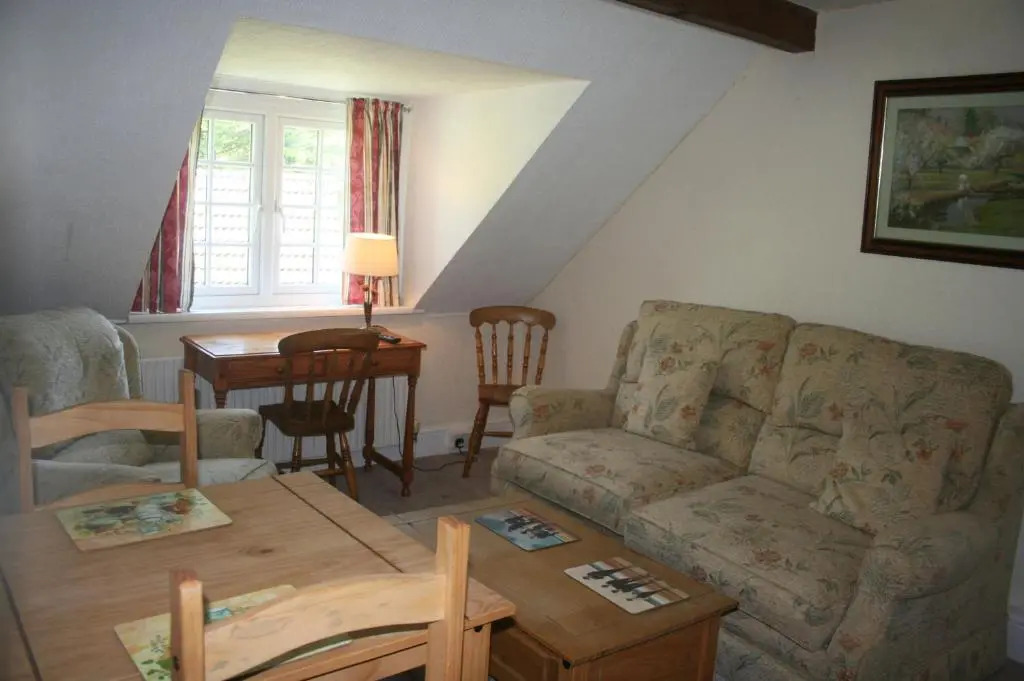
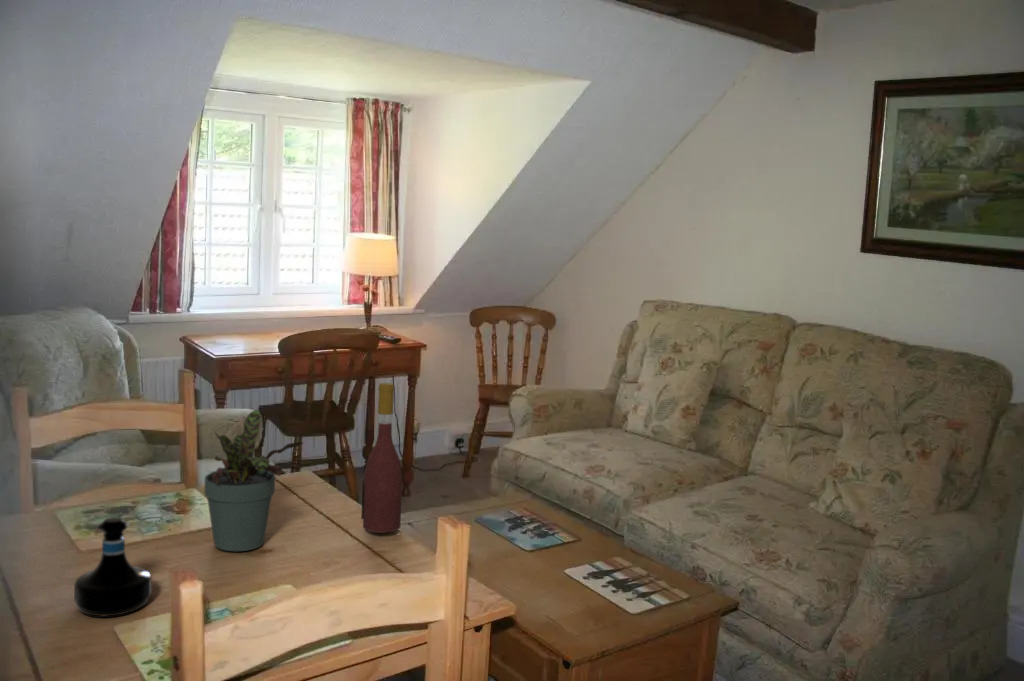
+ potted plant (252, 478)
+ wine bottle (384, 458)
+ tequila bottle (113, 561)
